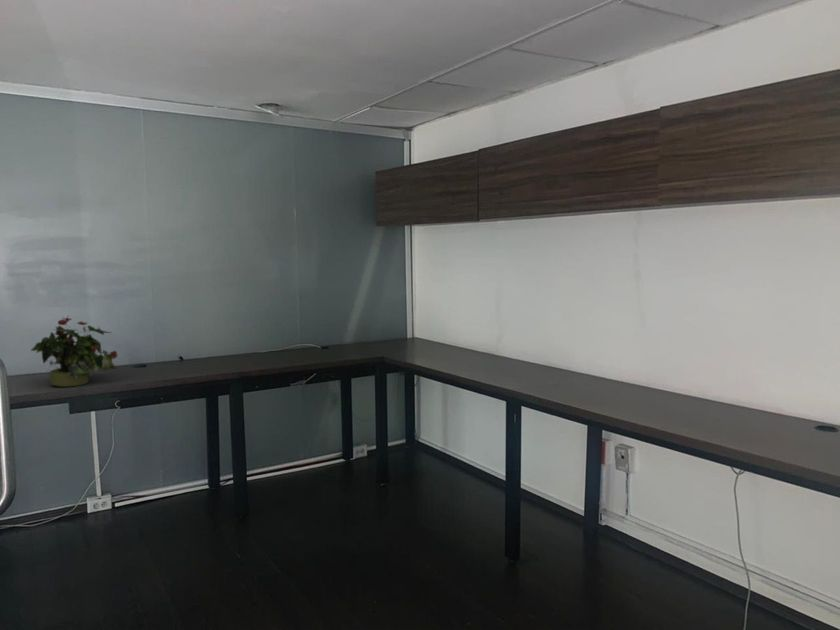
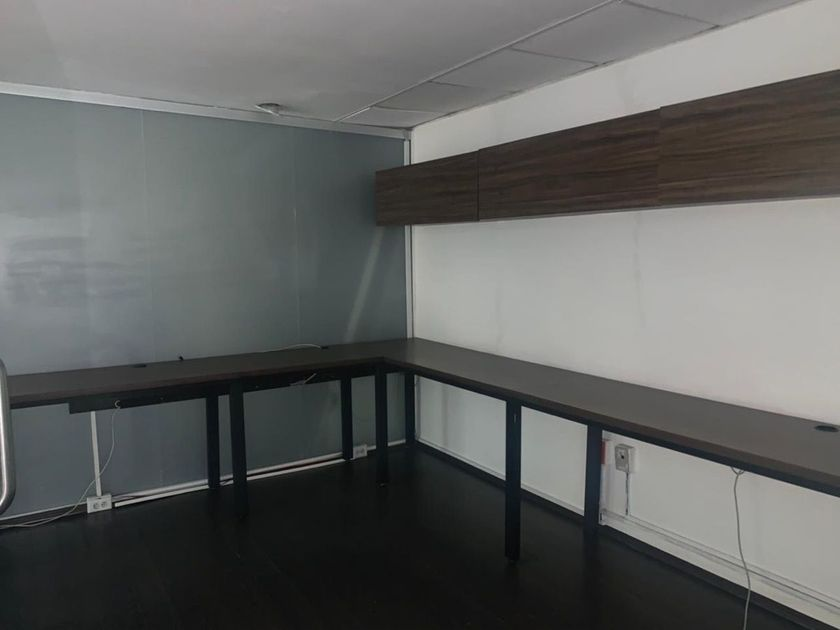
- potted plant (77, 349)
